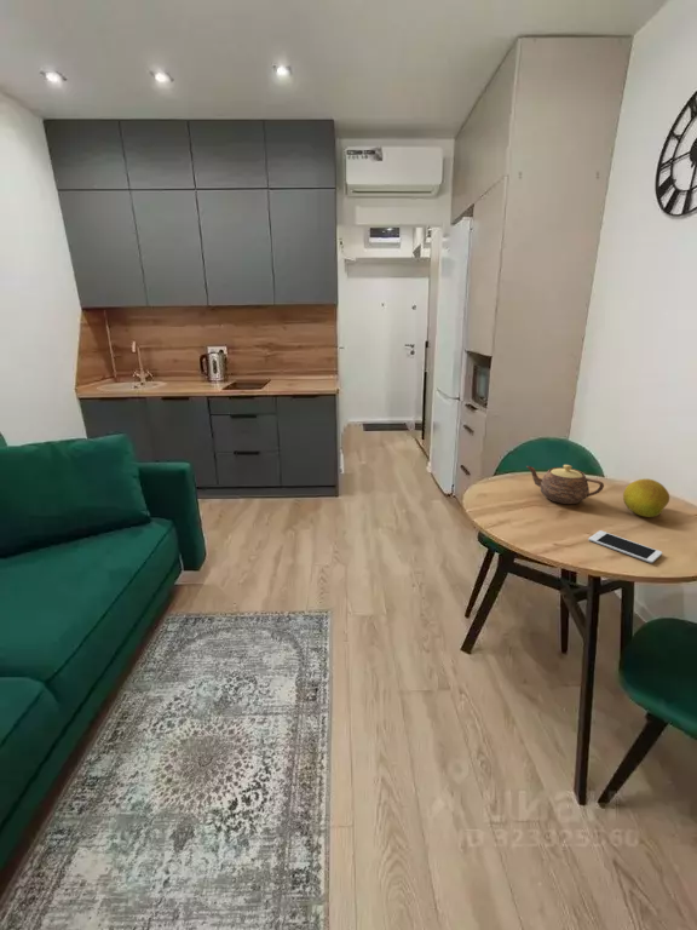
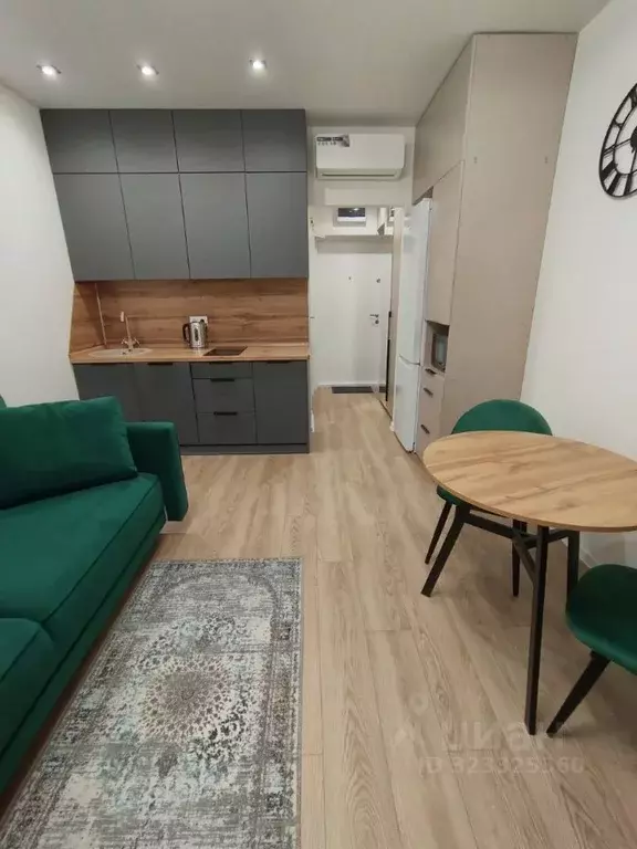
- teapot (561, 481)
- cell phone (623, 545)
- fruit (646, 498)
